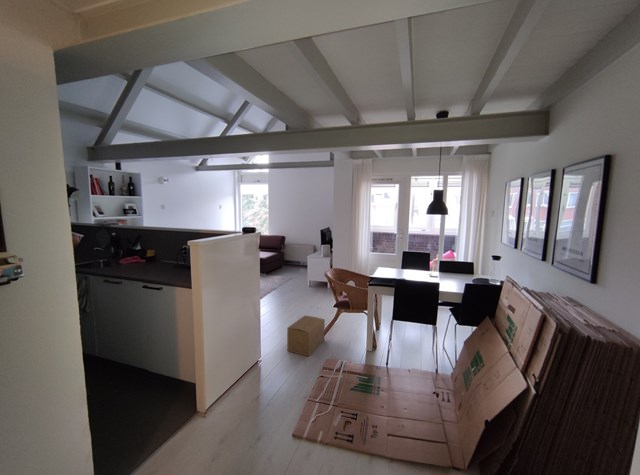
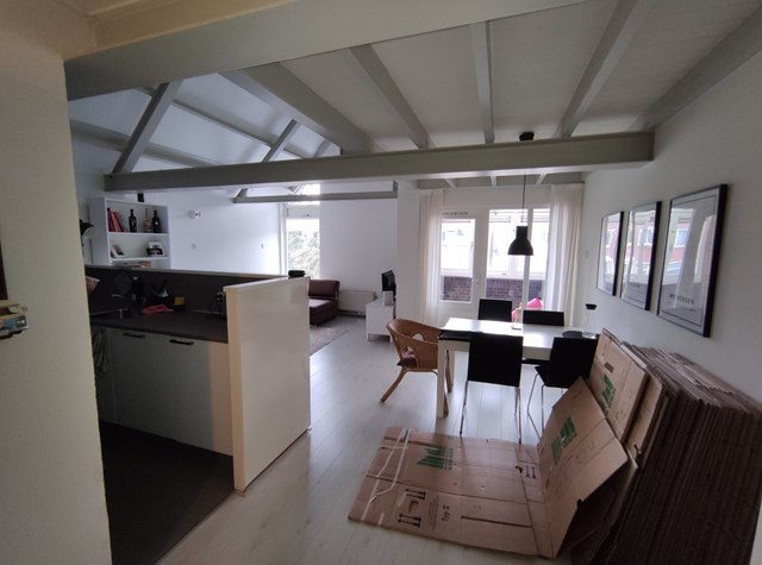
- cardboard box (306, 334)
